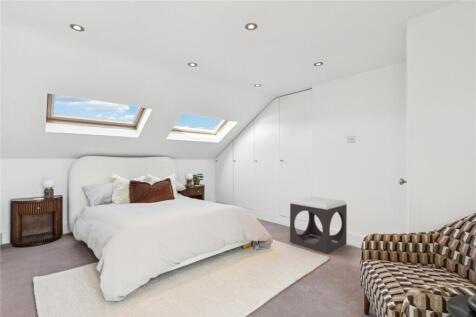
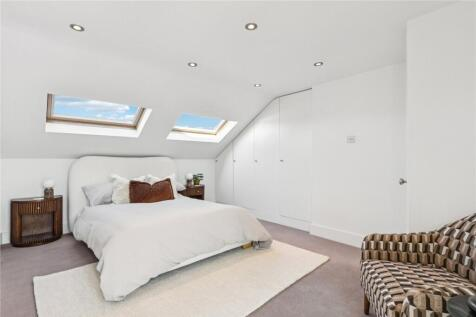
- footstool (320, 221)
